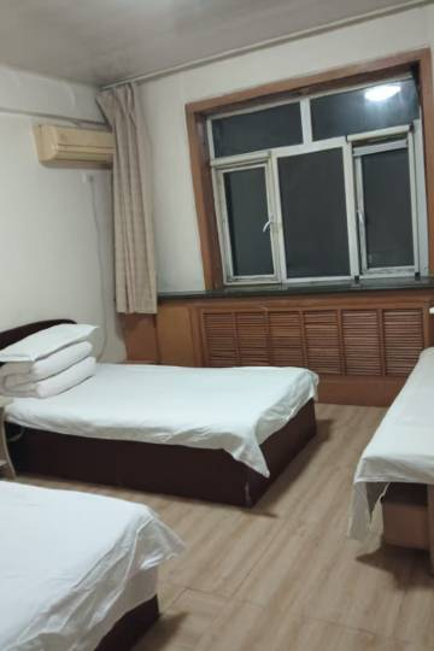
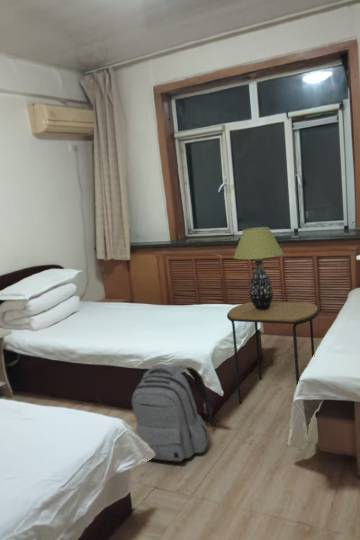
+ backpack (170, 405)
+ side table (259, 352)
+ table lamp (259, 268)
